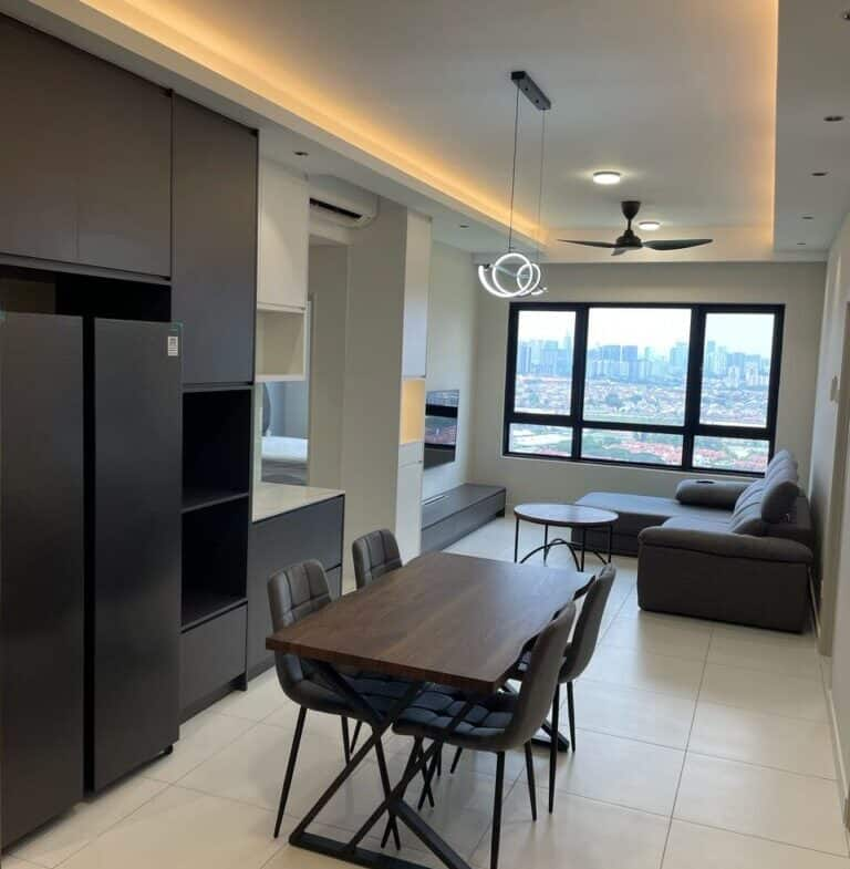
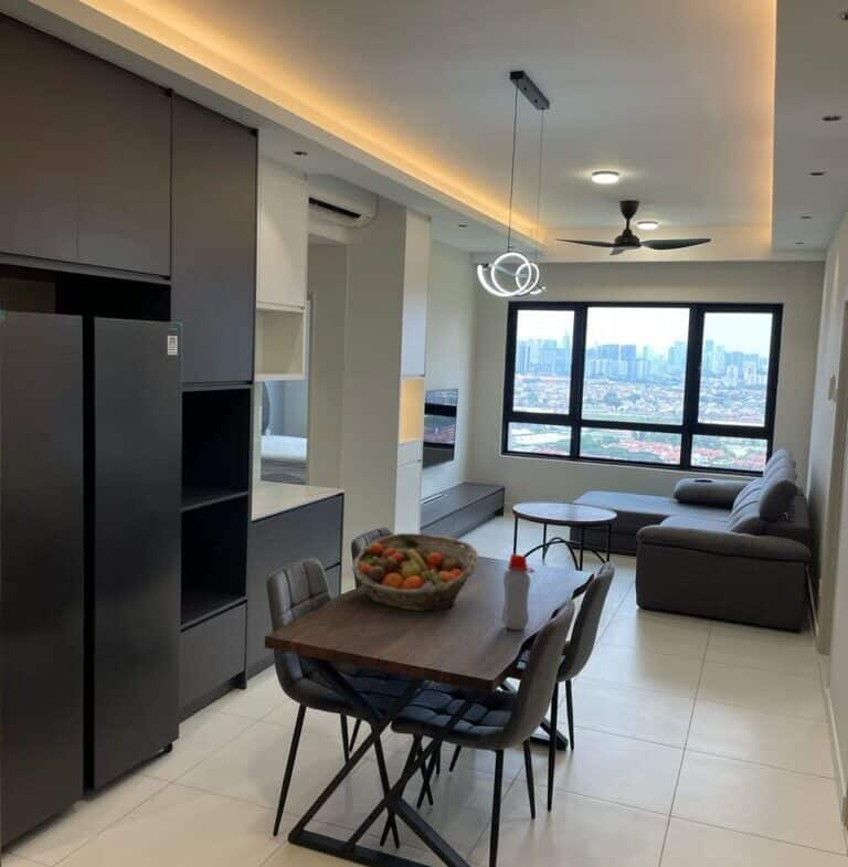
+ water bottle (513, 592)
+ fruit basket (414, 570)
